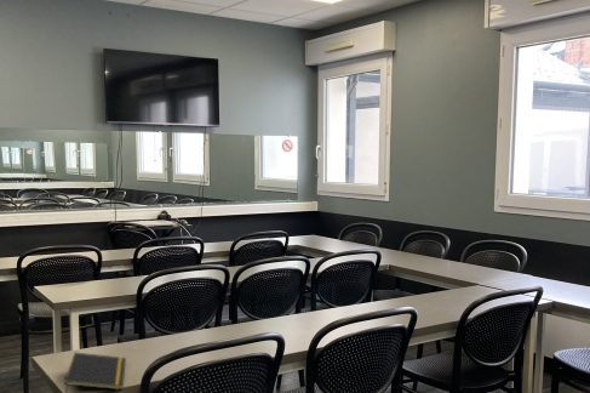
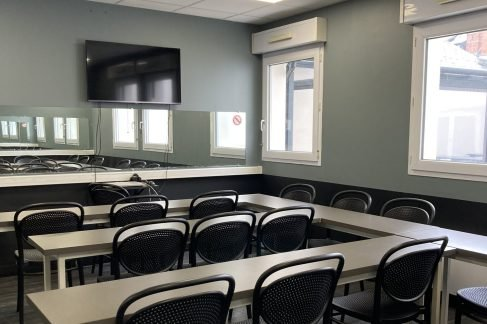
- notepad (97, 370)
